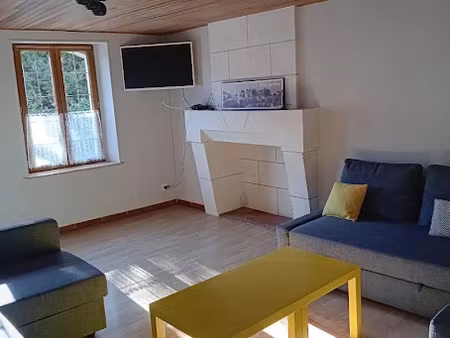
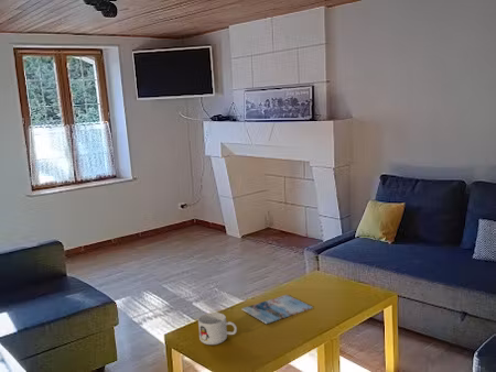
+ magazine (277, 308)
+ mug (217, 328)
